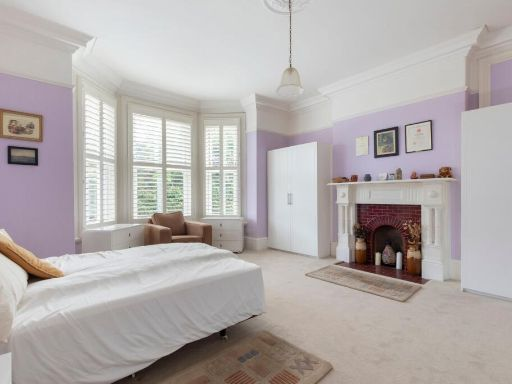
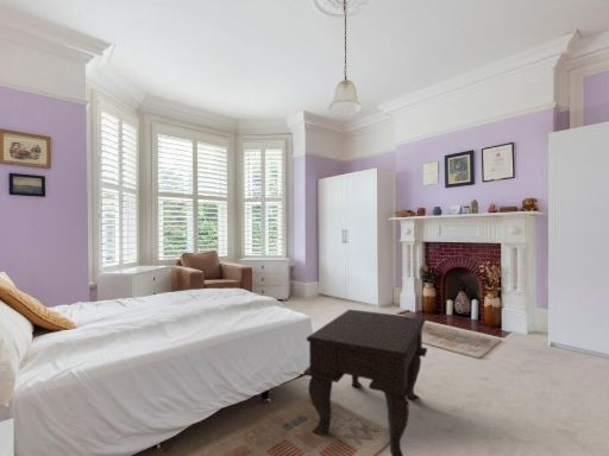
+ side table (370, 369)
